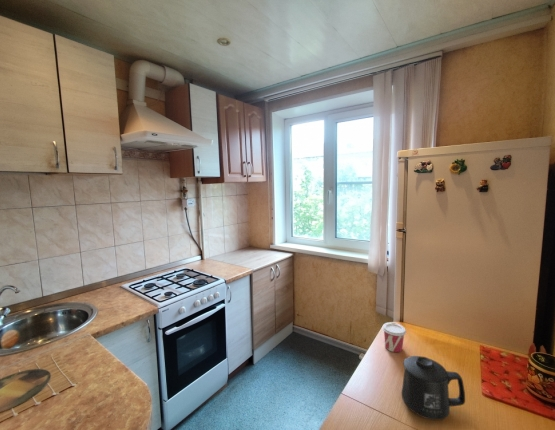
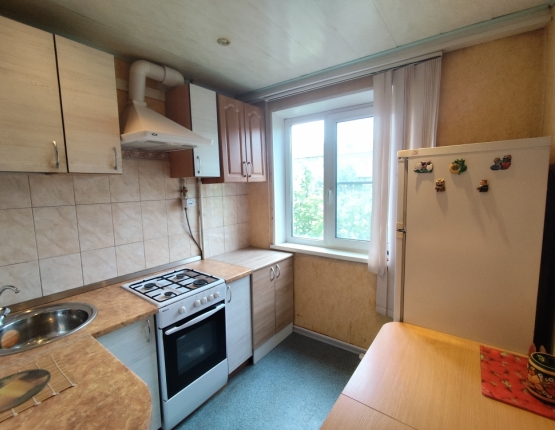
- mug (429, 382)
- cup (393, 337)
